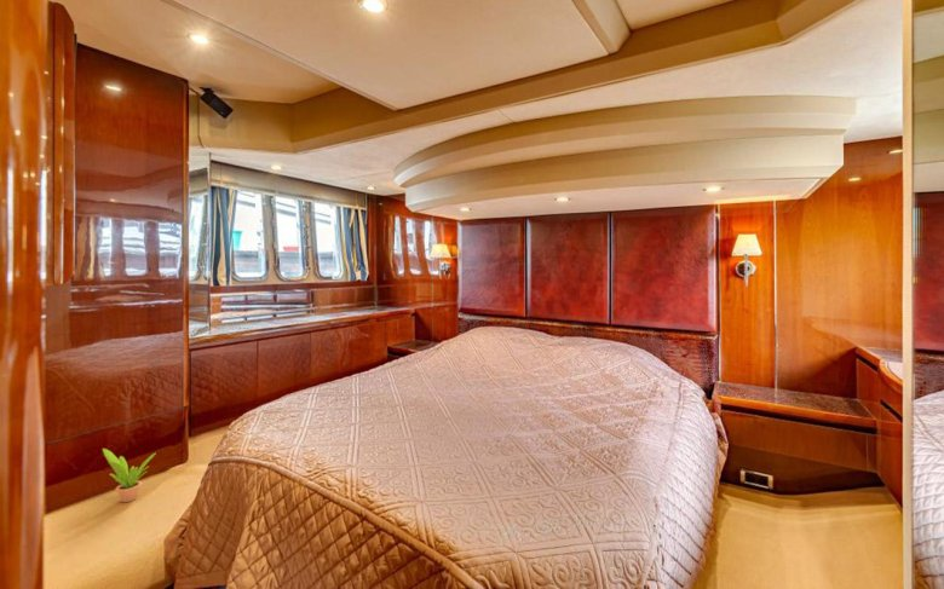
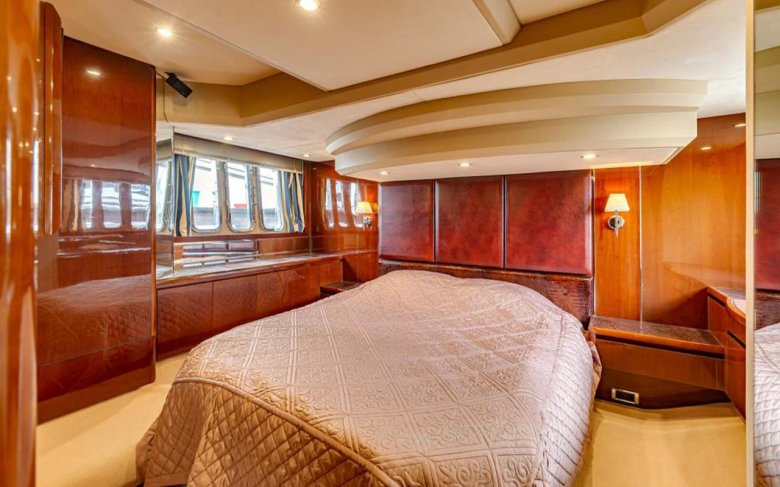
- potted plant (129, 473)
